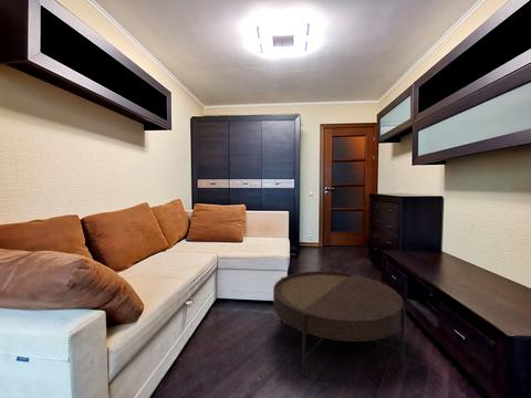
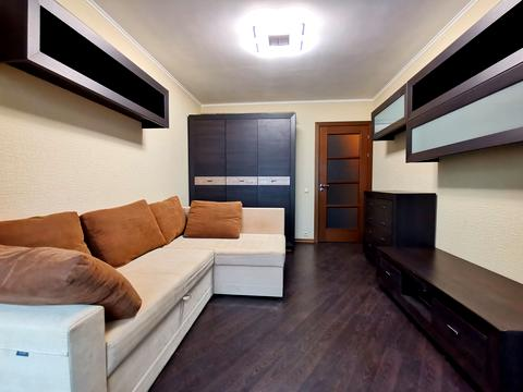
- coffee table (333, 315)
